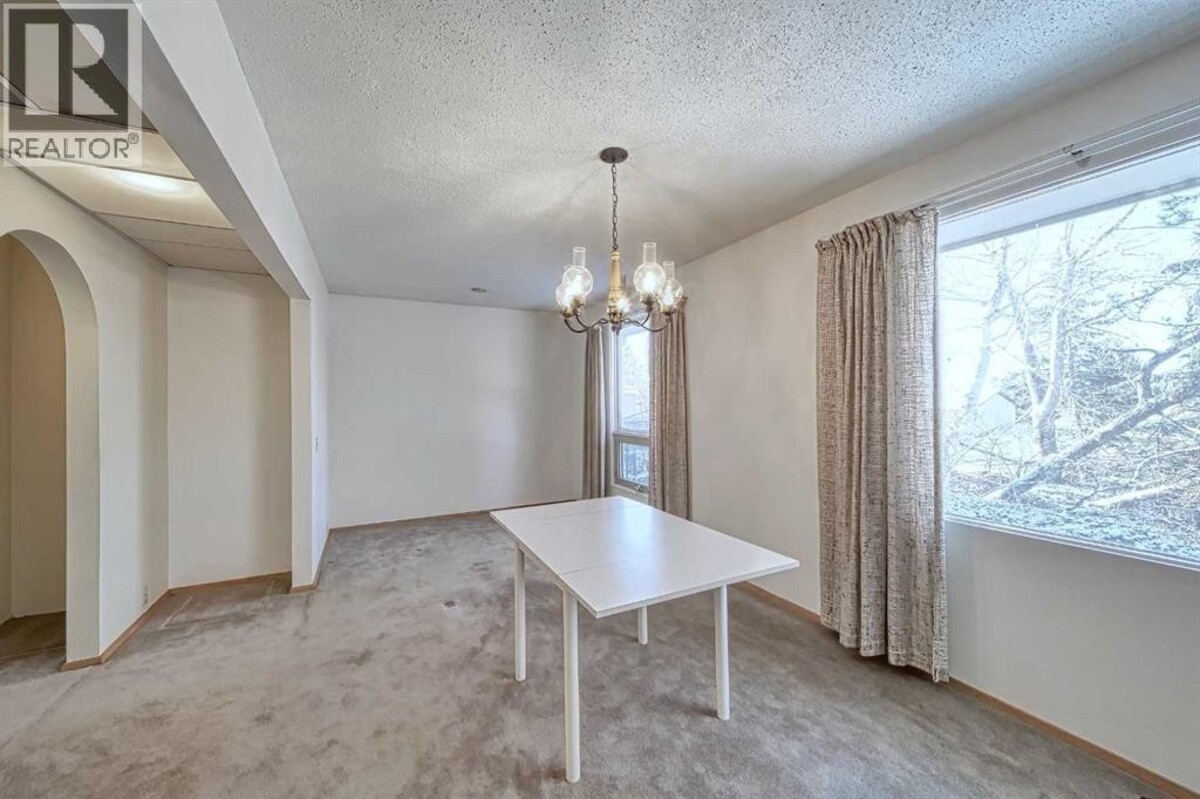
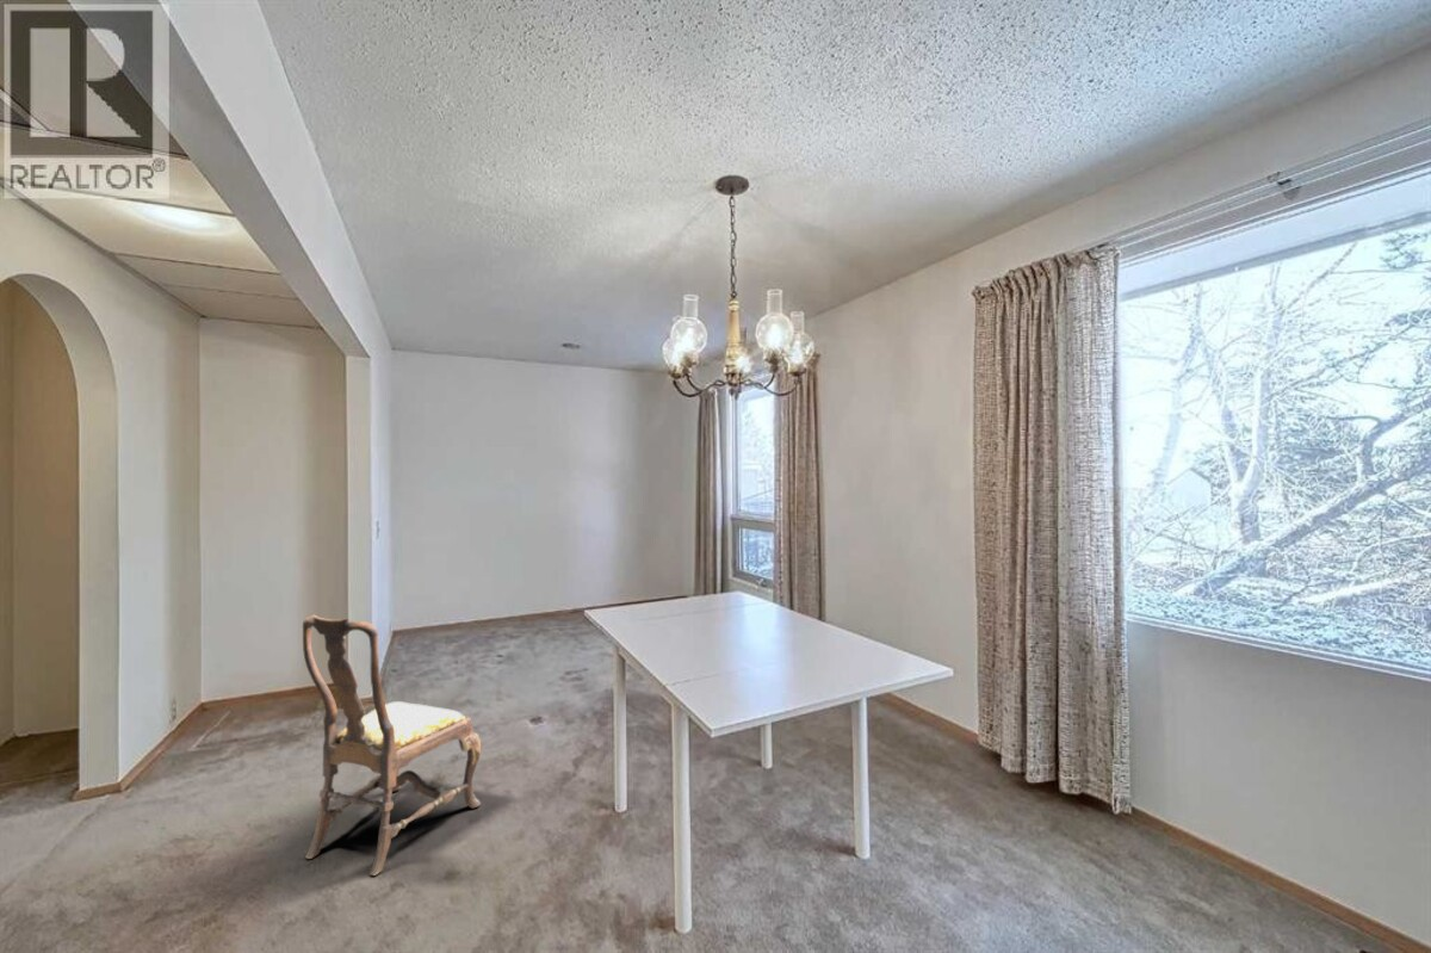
+ dining chair (395, 714)
